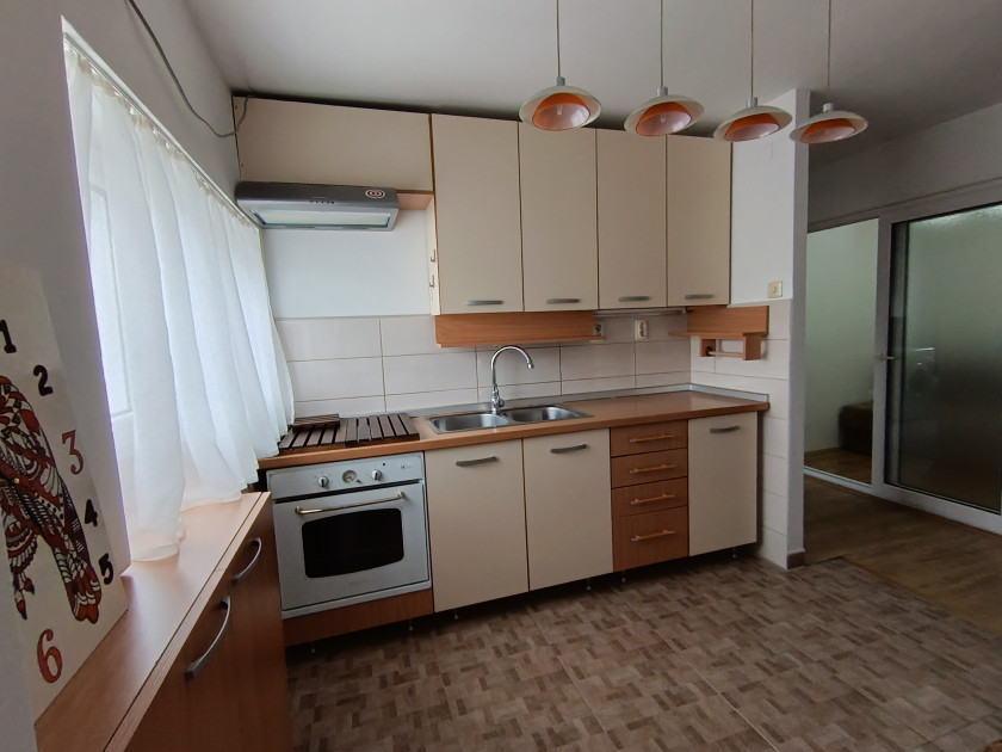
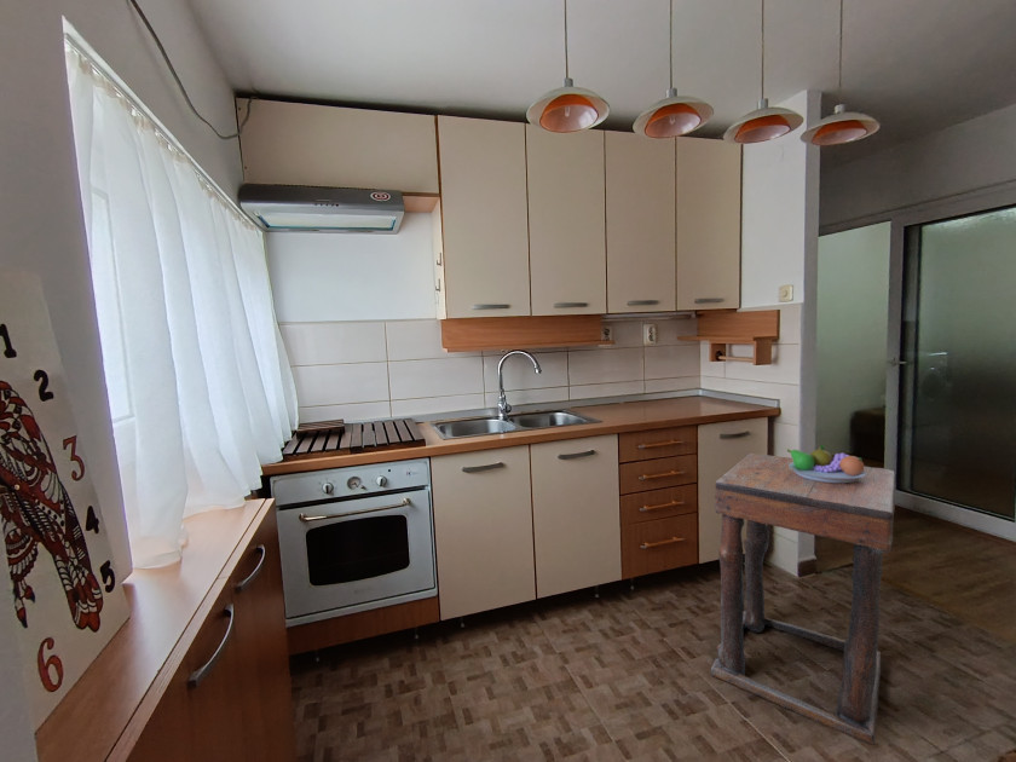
+ side table (762, 573)
+ fruit bowl (824, 461)
